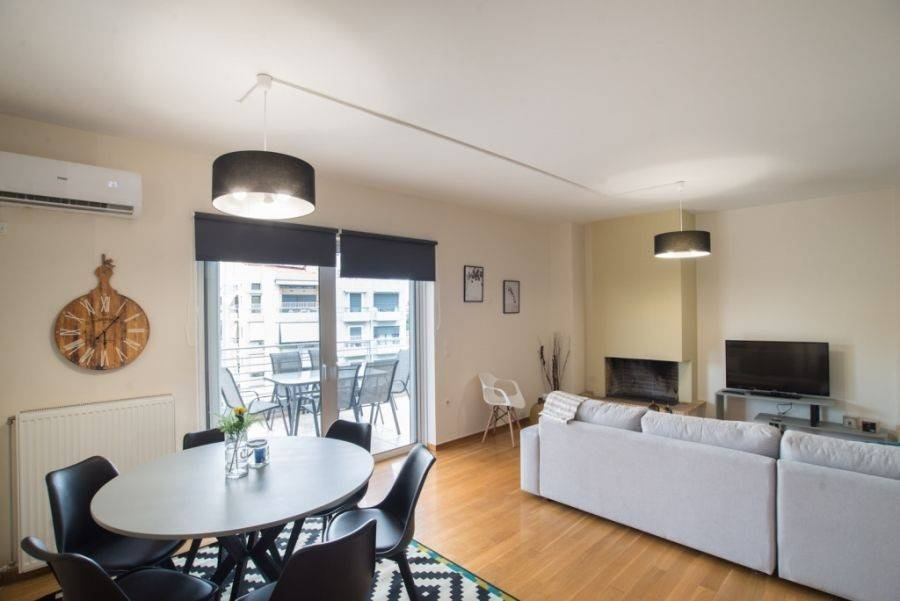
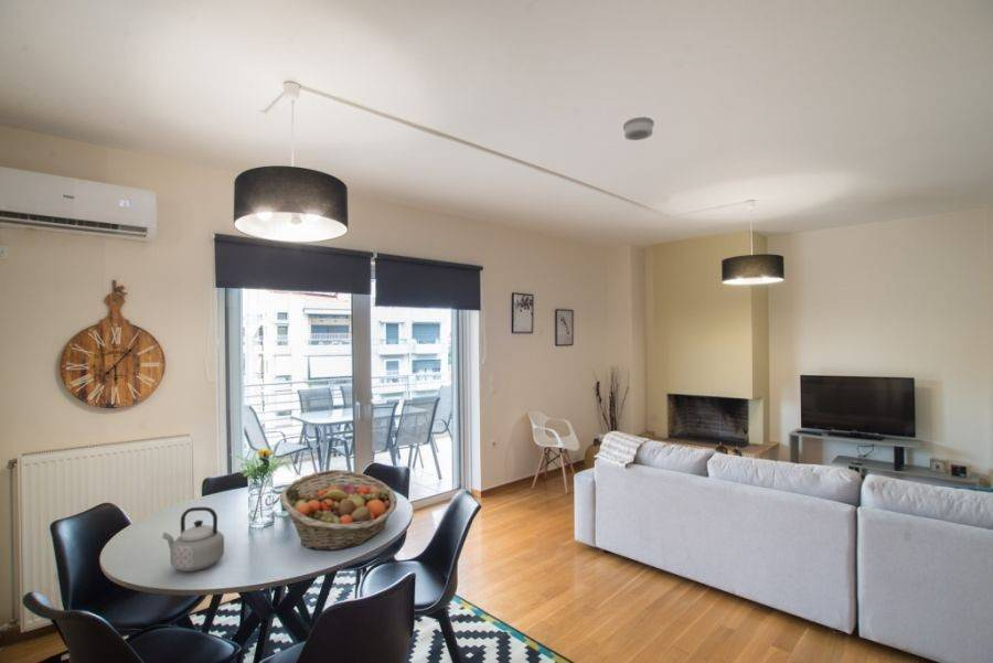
+ teapot (191, 536)
+ smoke detector (638, 127)
+ fruit basket (341, 505)
